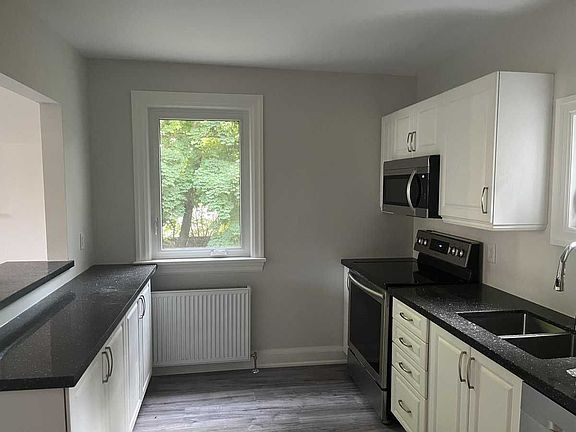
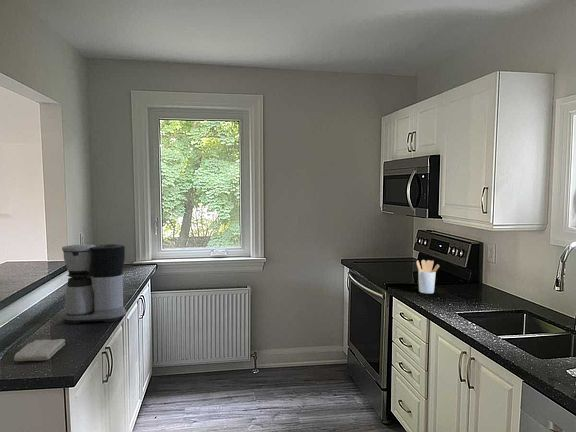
+ washcloth (41, 349)
+ utensil holder (426, 275)
+ coffee maker (95, 280)
